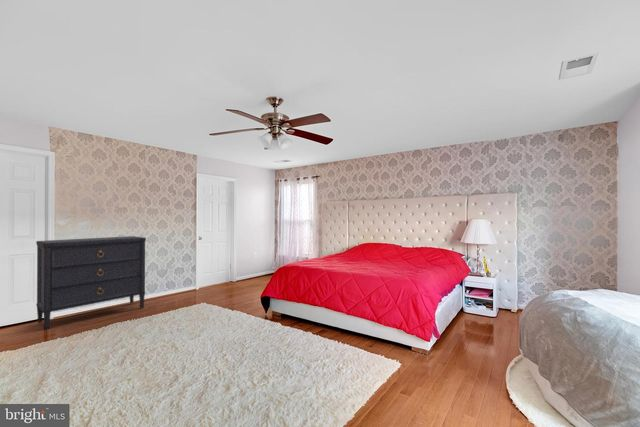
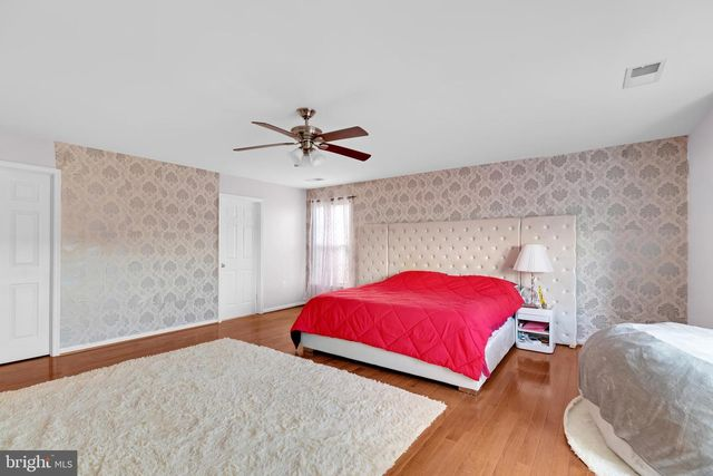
- dresser (94, 277)
